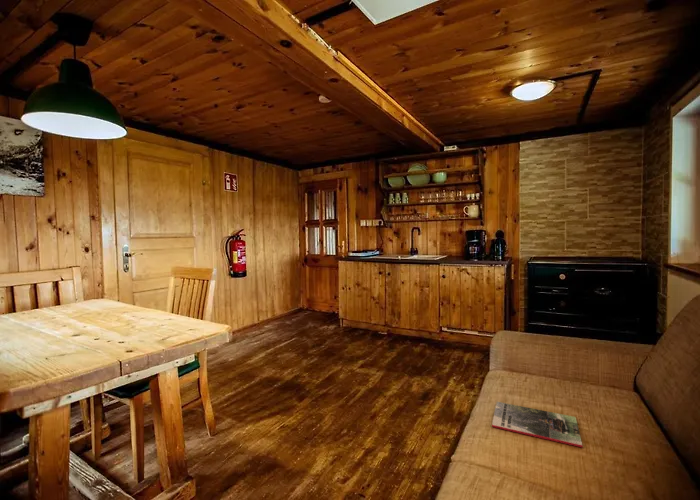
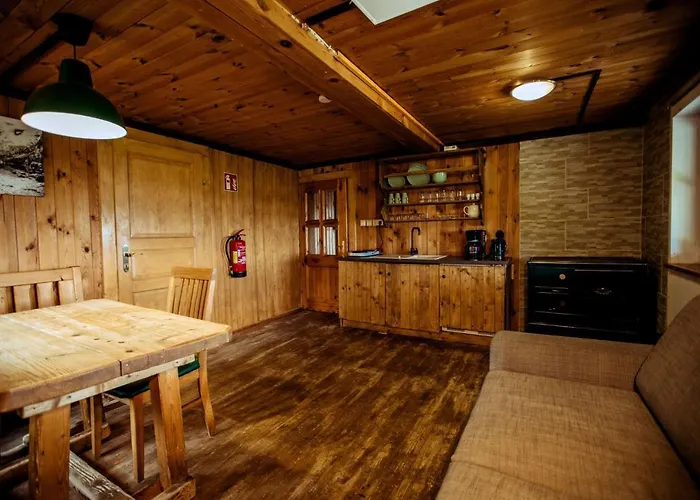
- magazine (534, 421)
